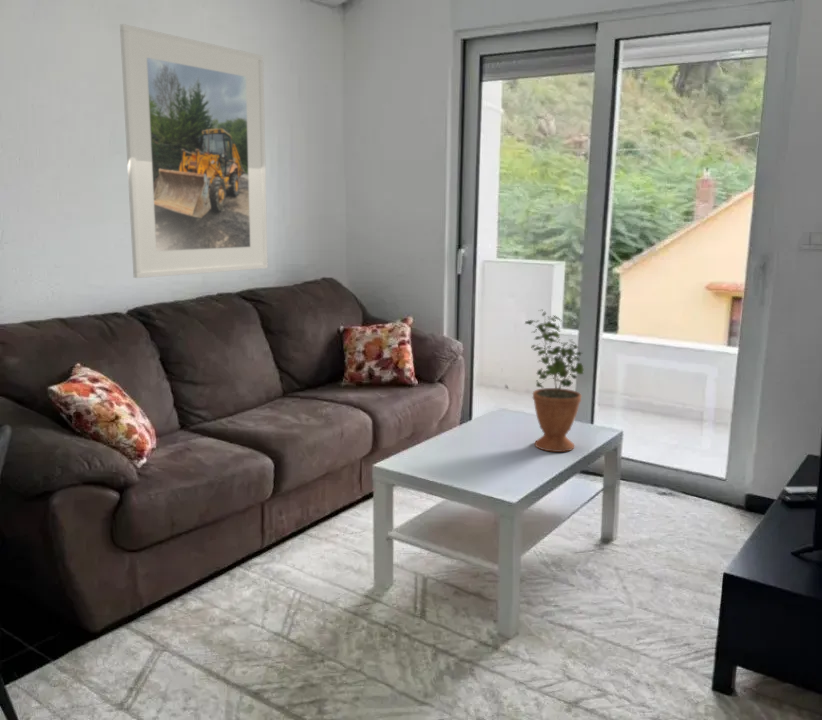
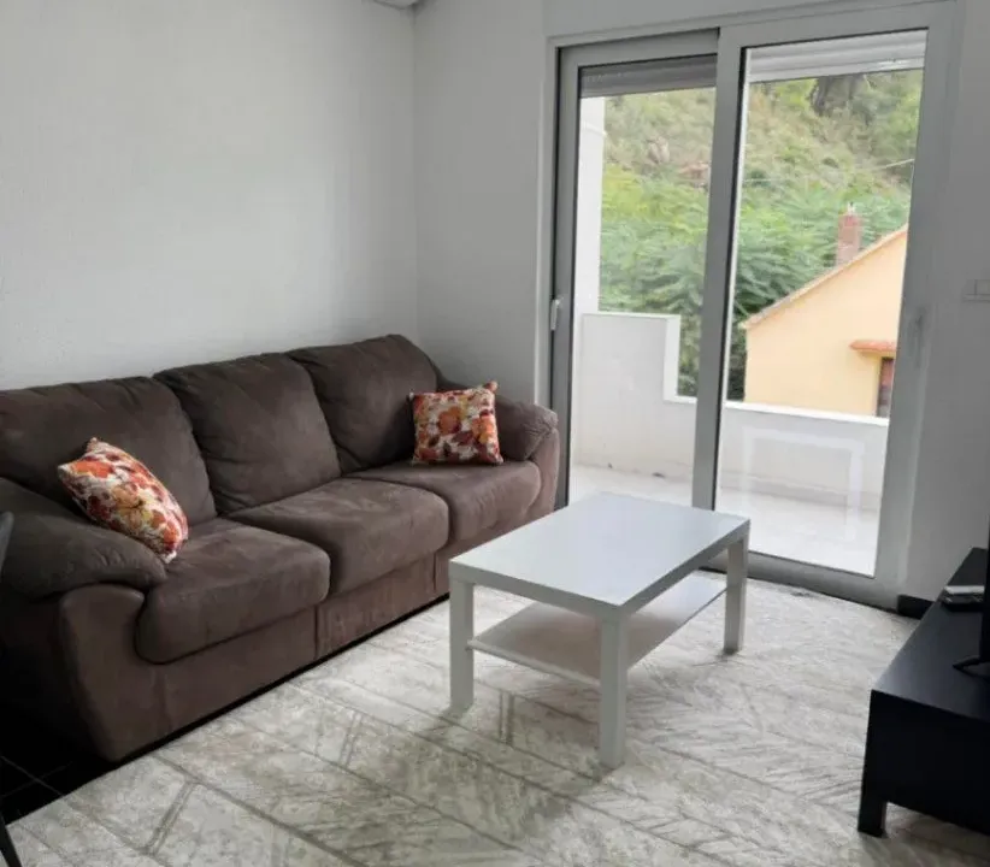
- potted plant (554, 379)
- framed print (202, 160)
